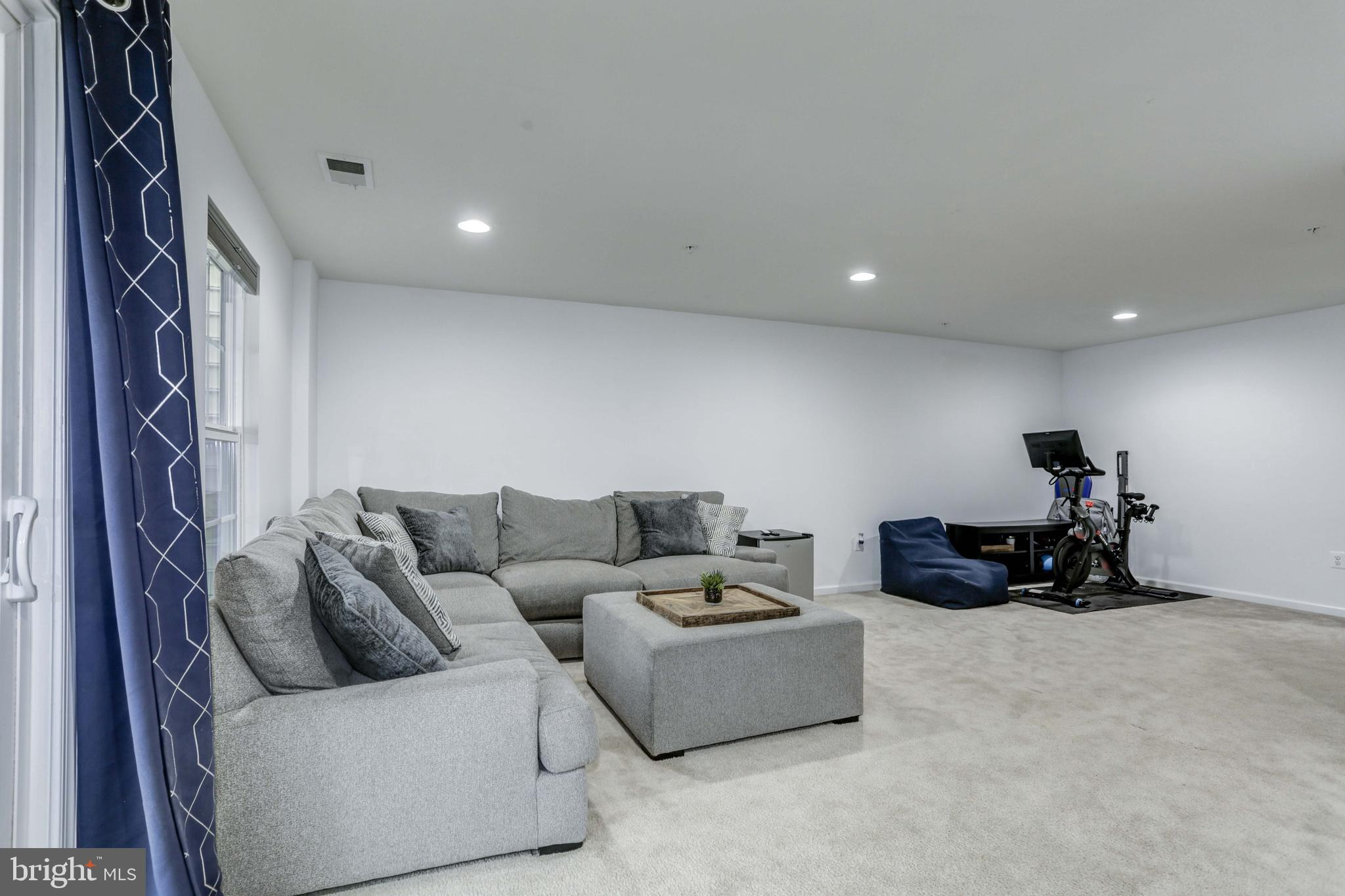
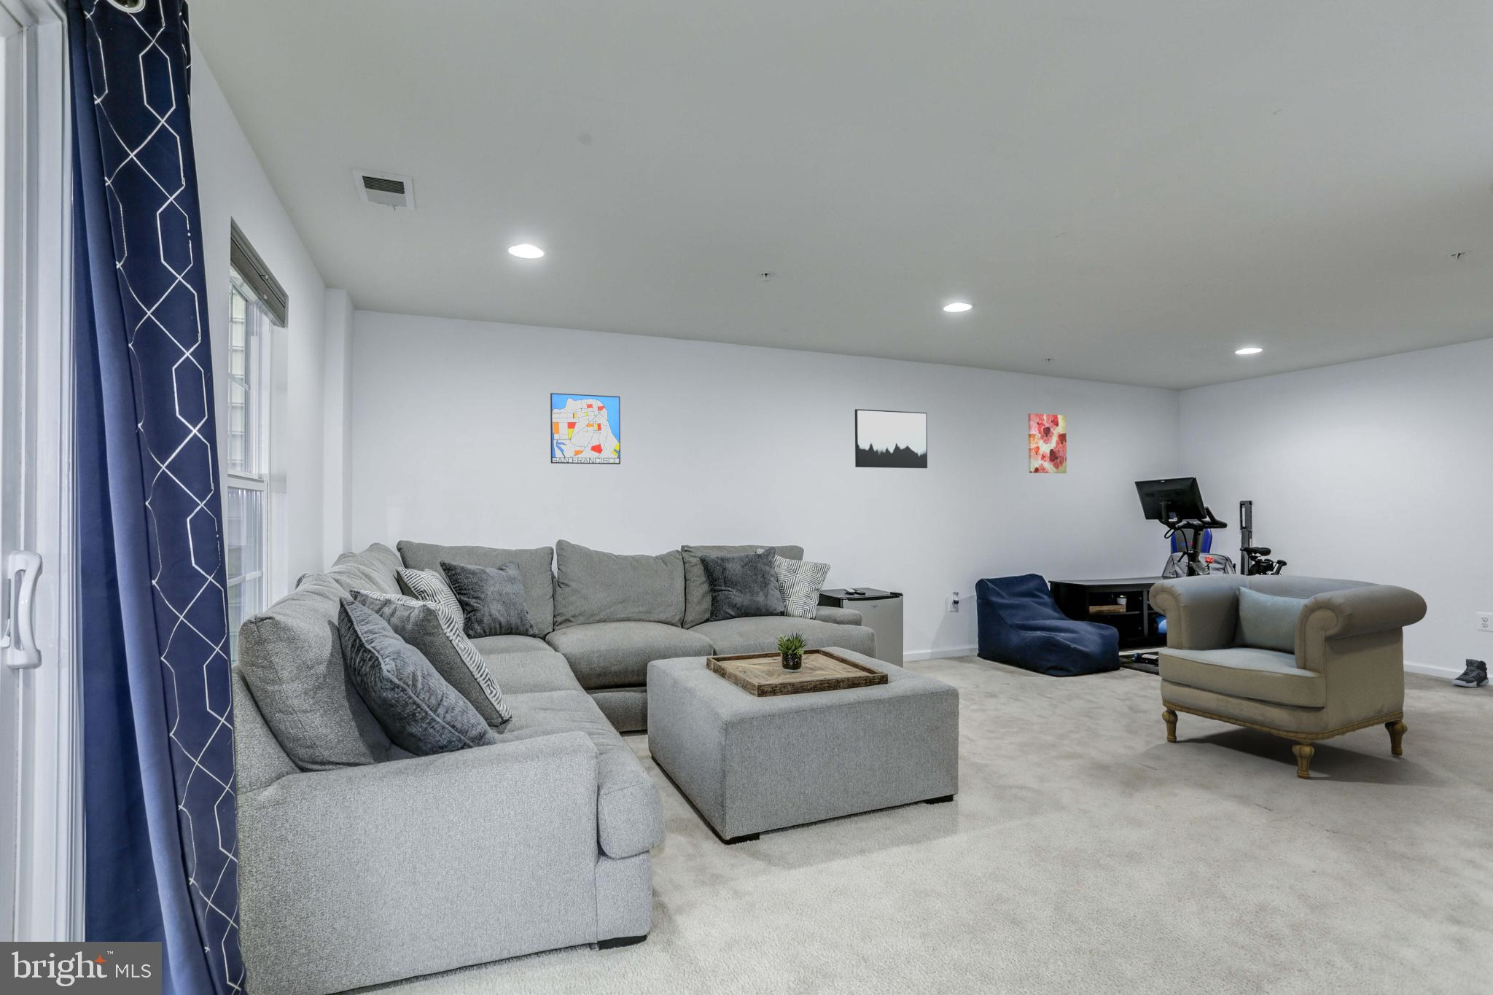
+ wall art (891, 439)
+ wall art (1047, 443)
+ wall art (585, 429)
+ armchair (1272, 664)
+ sneaker (1469, 672)
